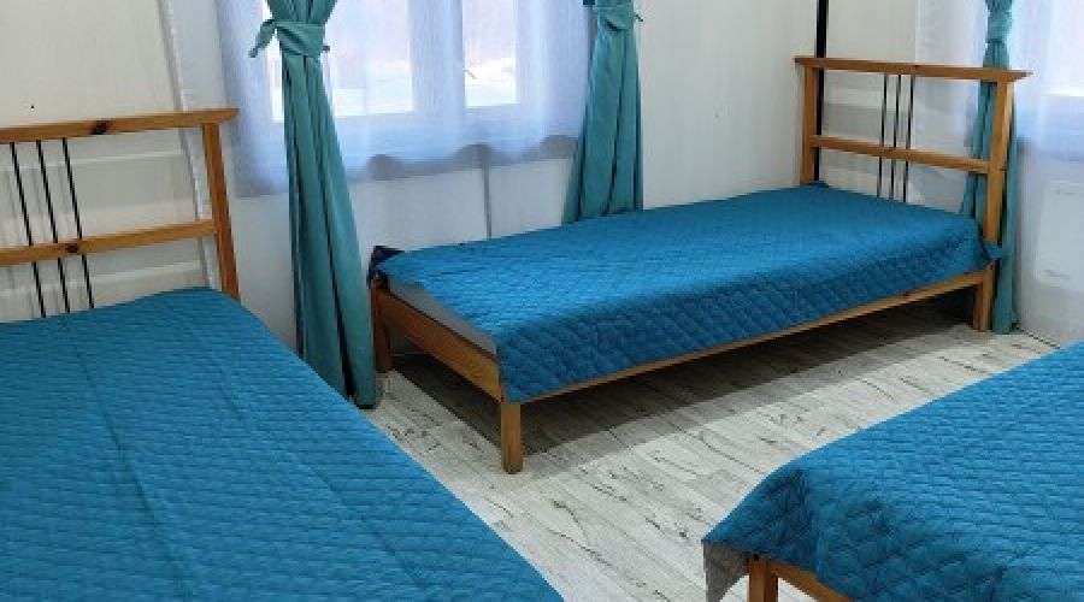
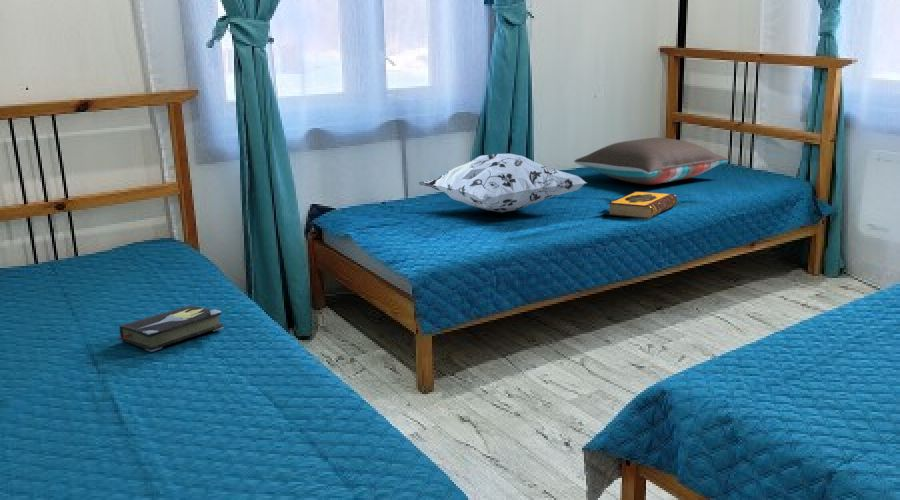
+ decorative pillow (499, 183)
+ pillow (650, 160)
+ hardback book (643, 204)
+ hardback book (171, 325)
